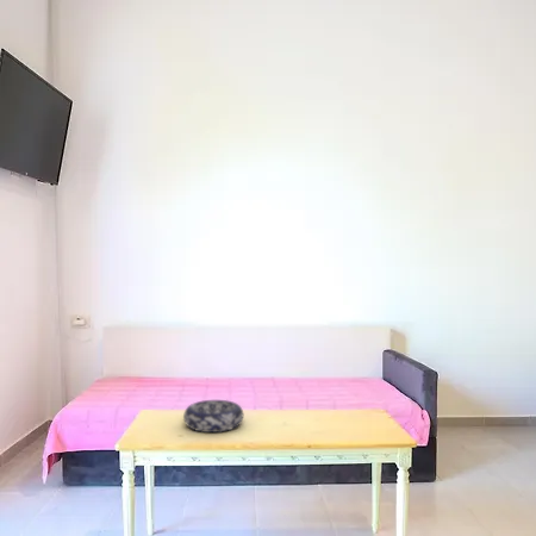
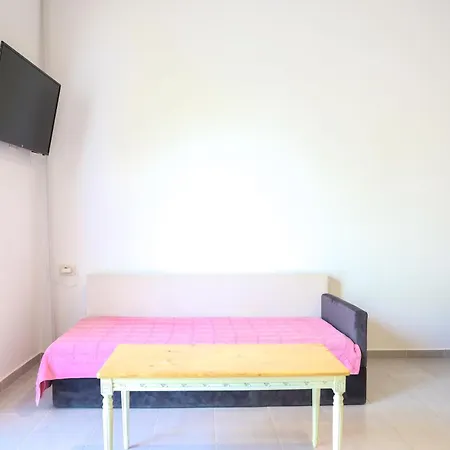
- decorative bowl (213, 416)
